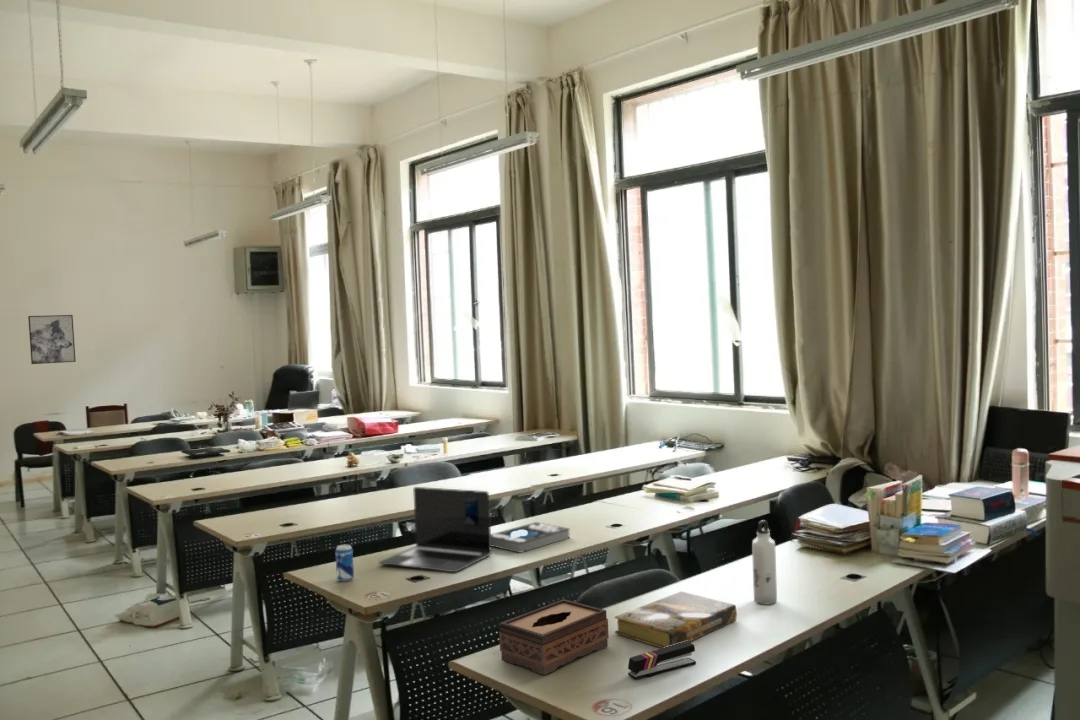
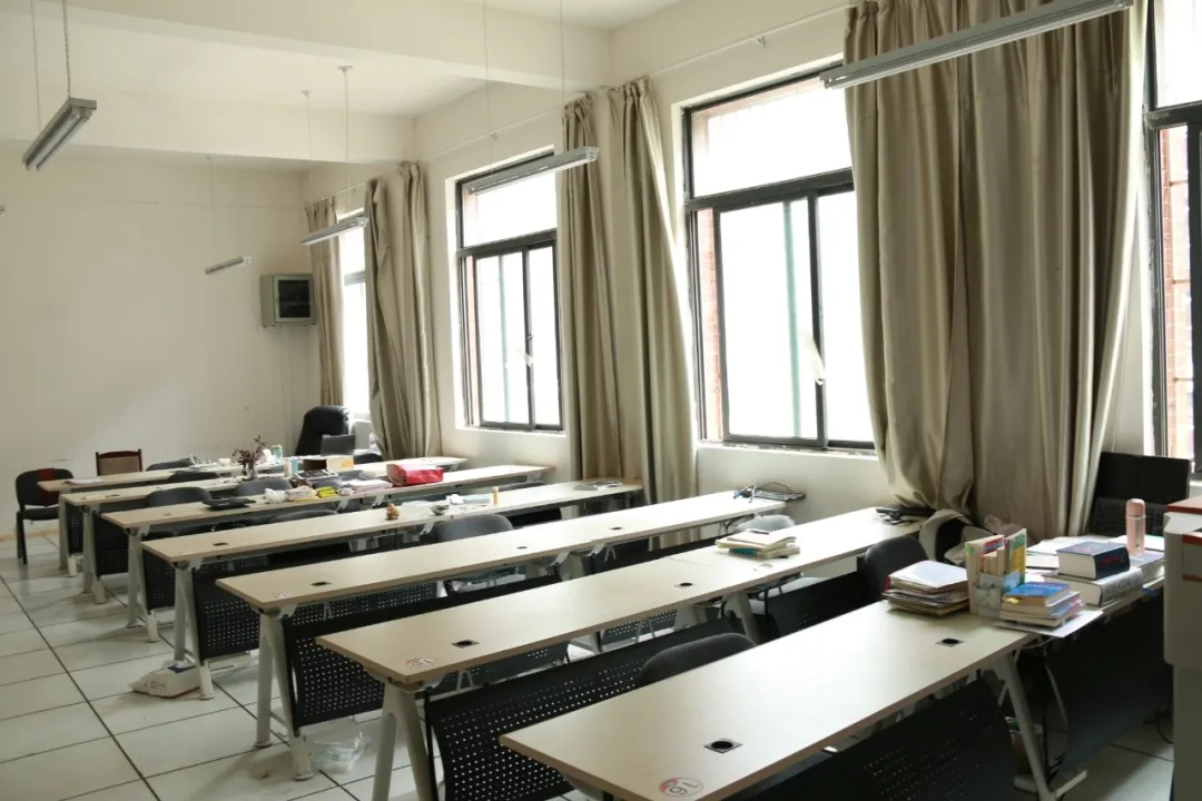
- stapler (662, 659)
- book (528, 536)
- water bottle (764, 561)
- laptop (433, 527)
- tissue box (554, 634)
- beverage can (344, 562)
- book (676, 619)
- wall art (52, 339)
